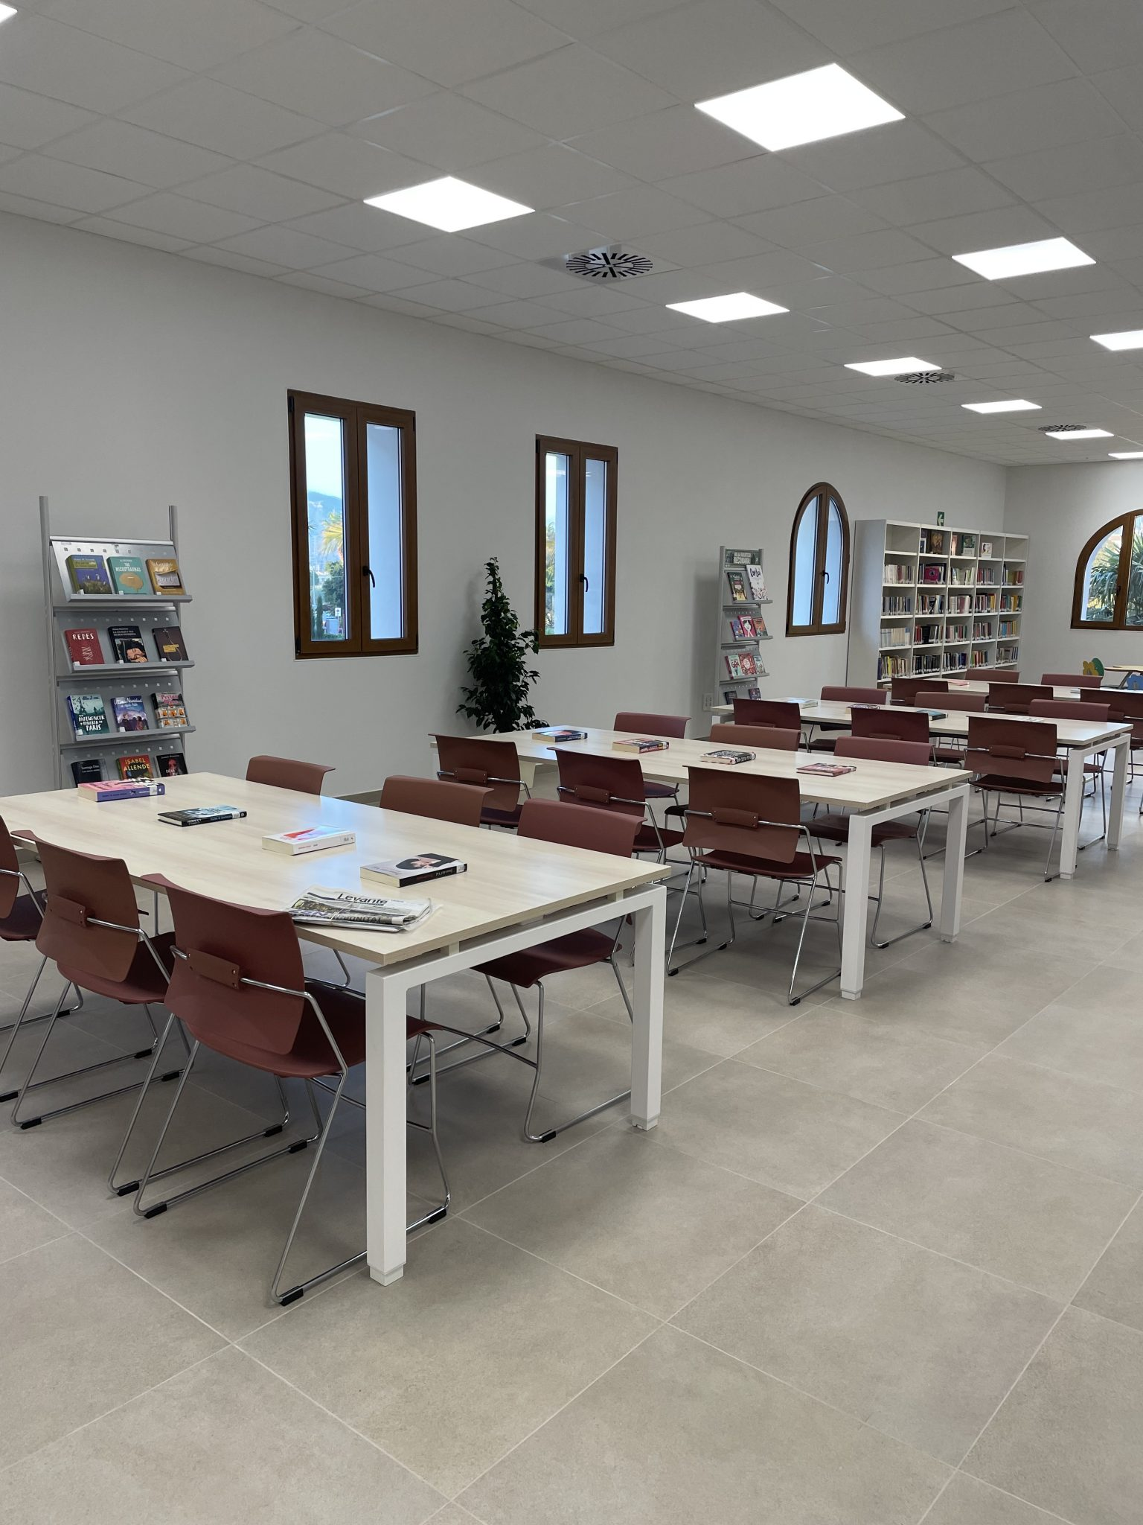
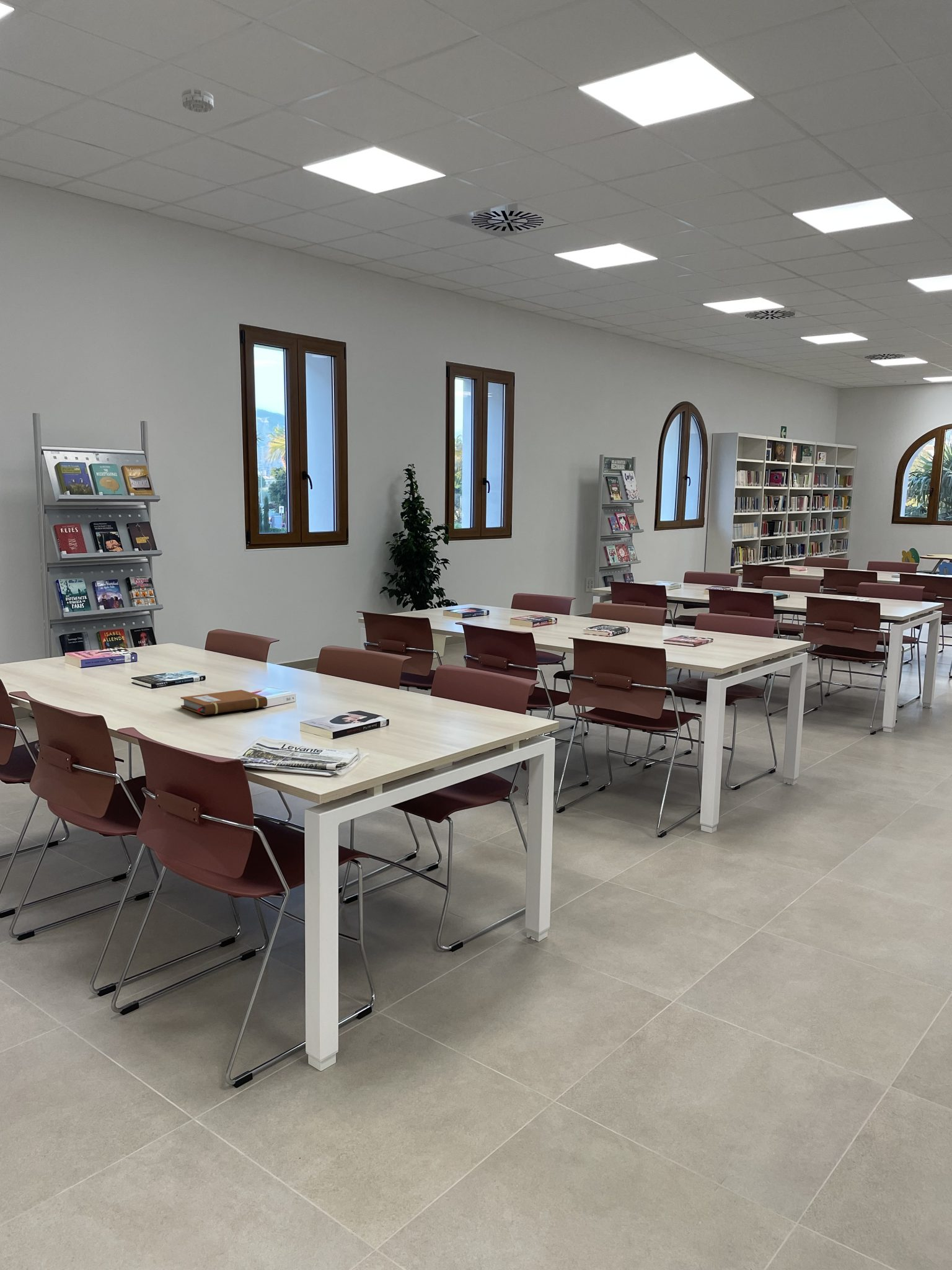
+ smoke detector (198, 100)
+ notebook (223, 702)
